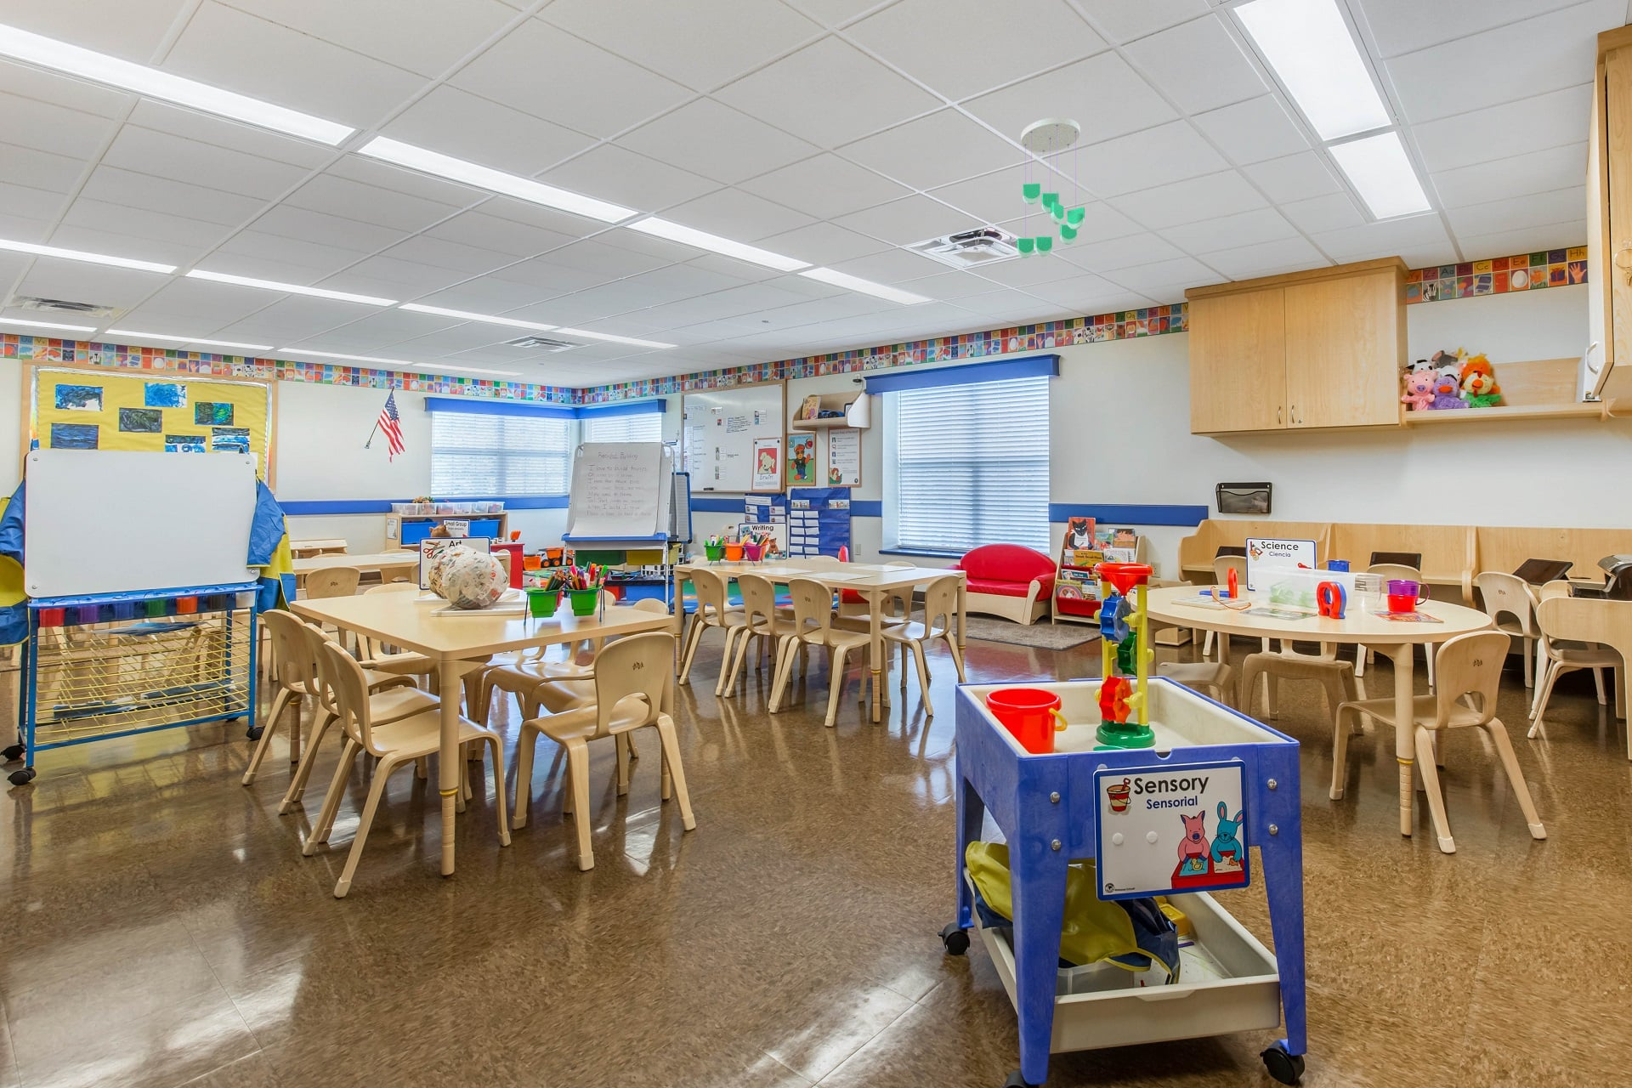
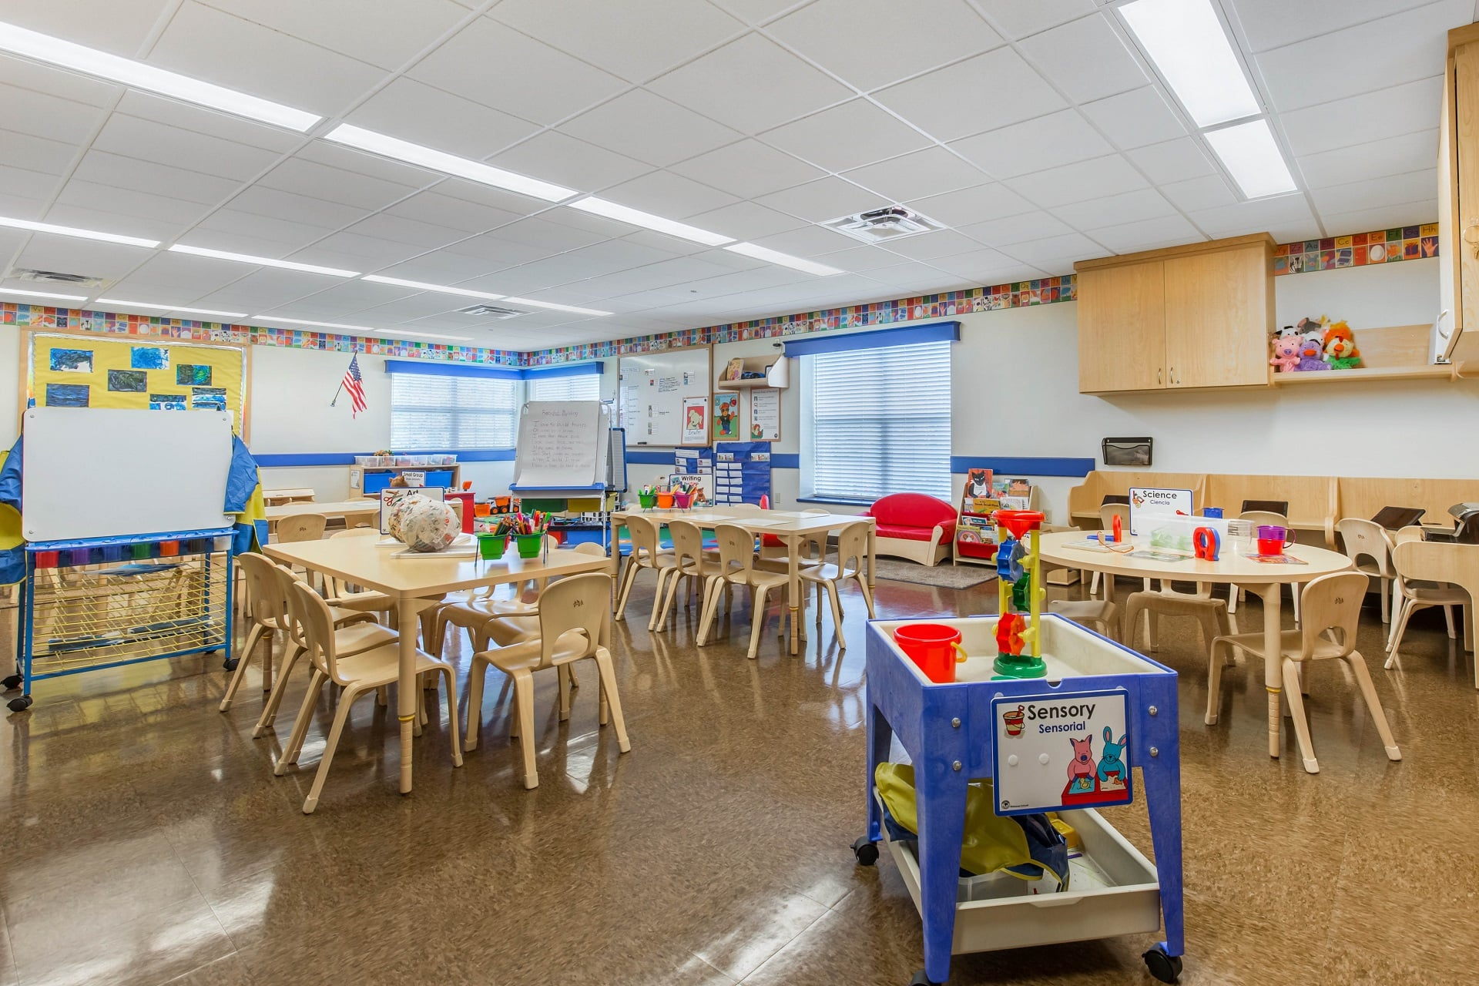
- ceiling mobile (1049, 192)
